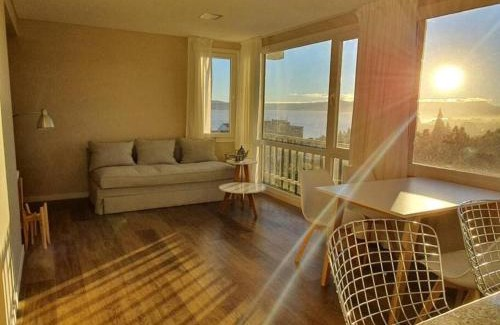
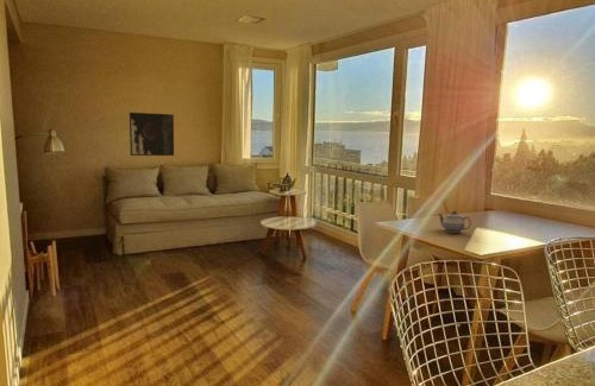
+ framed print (152, 134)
+ teapot (453, 221)
